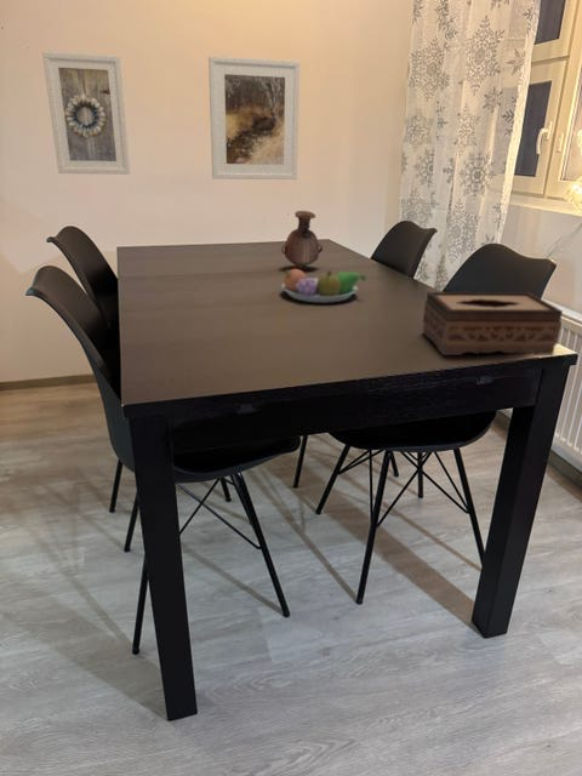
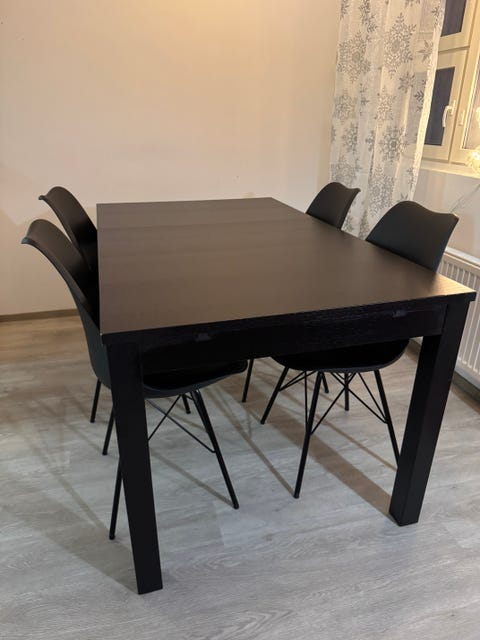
- fruit bowl (323, 280)
- vase (302, 240)
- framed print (89, 115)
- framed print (255, 121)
- tissue box (487, 321)
